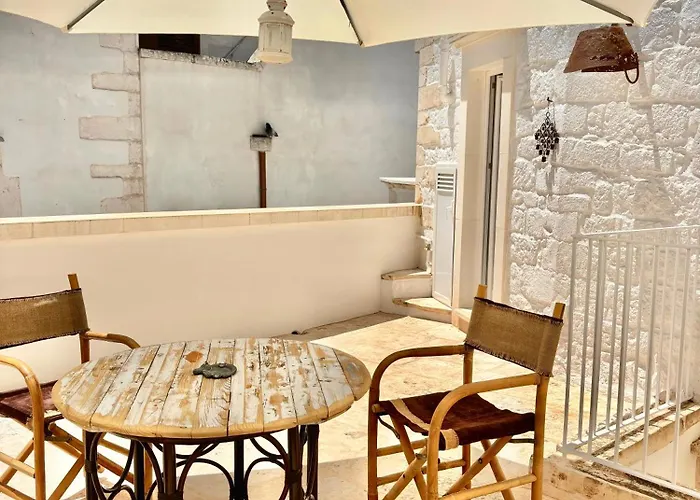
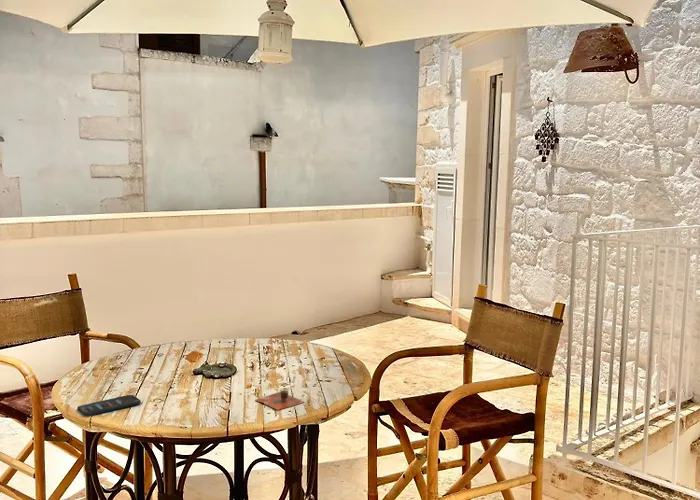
+ smartphone (109, 405)
+ cup (279, 395)
